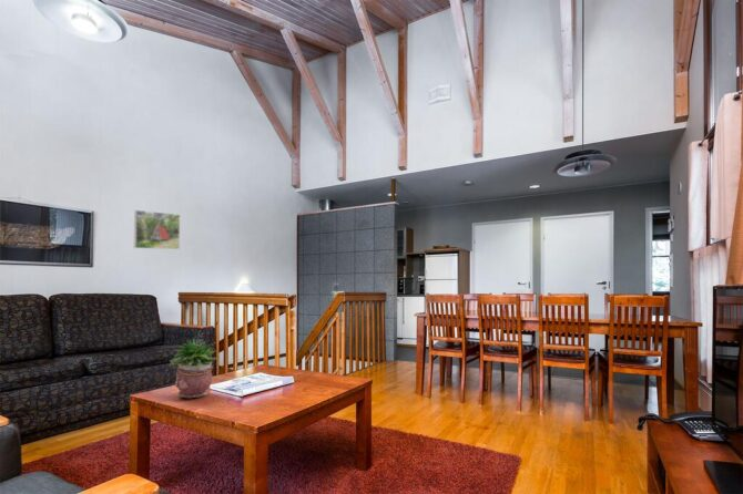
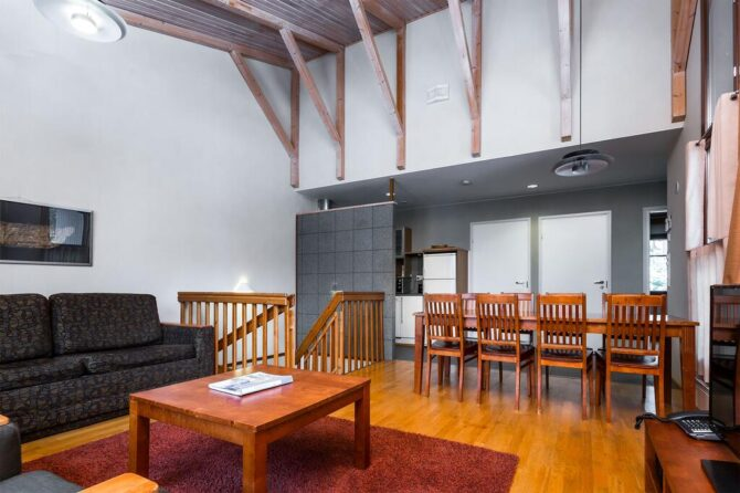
- potted plant (196, 366)
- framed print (157, 230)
